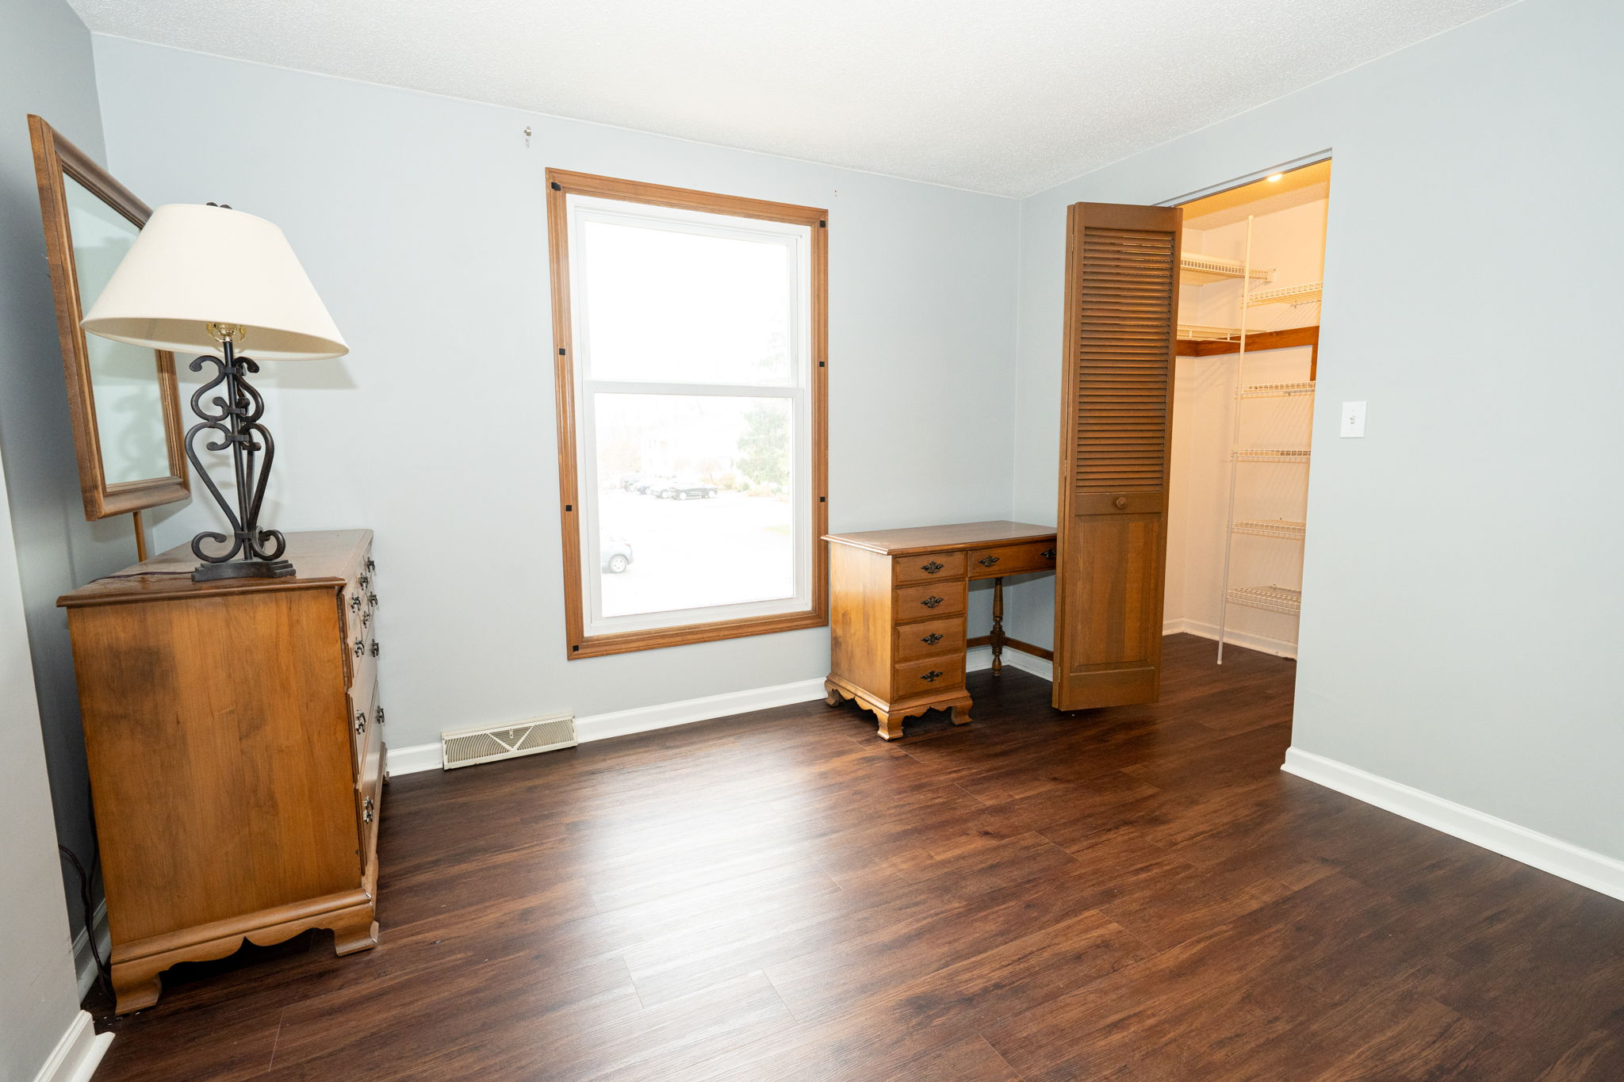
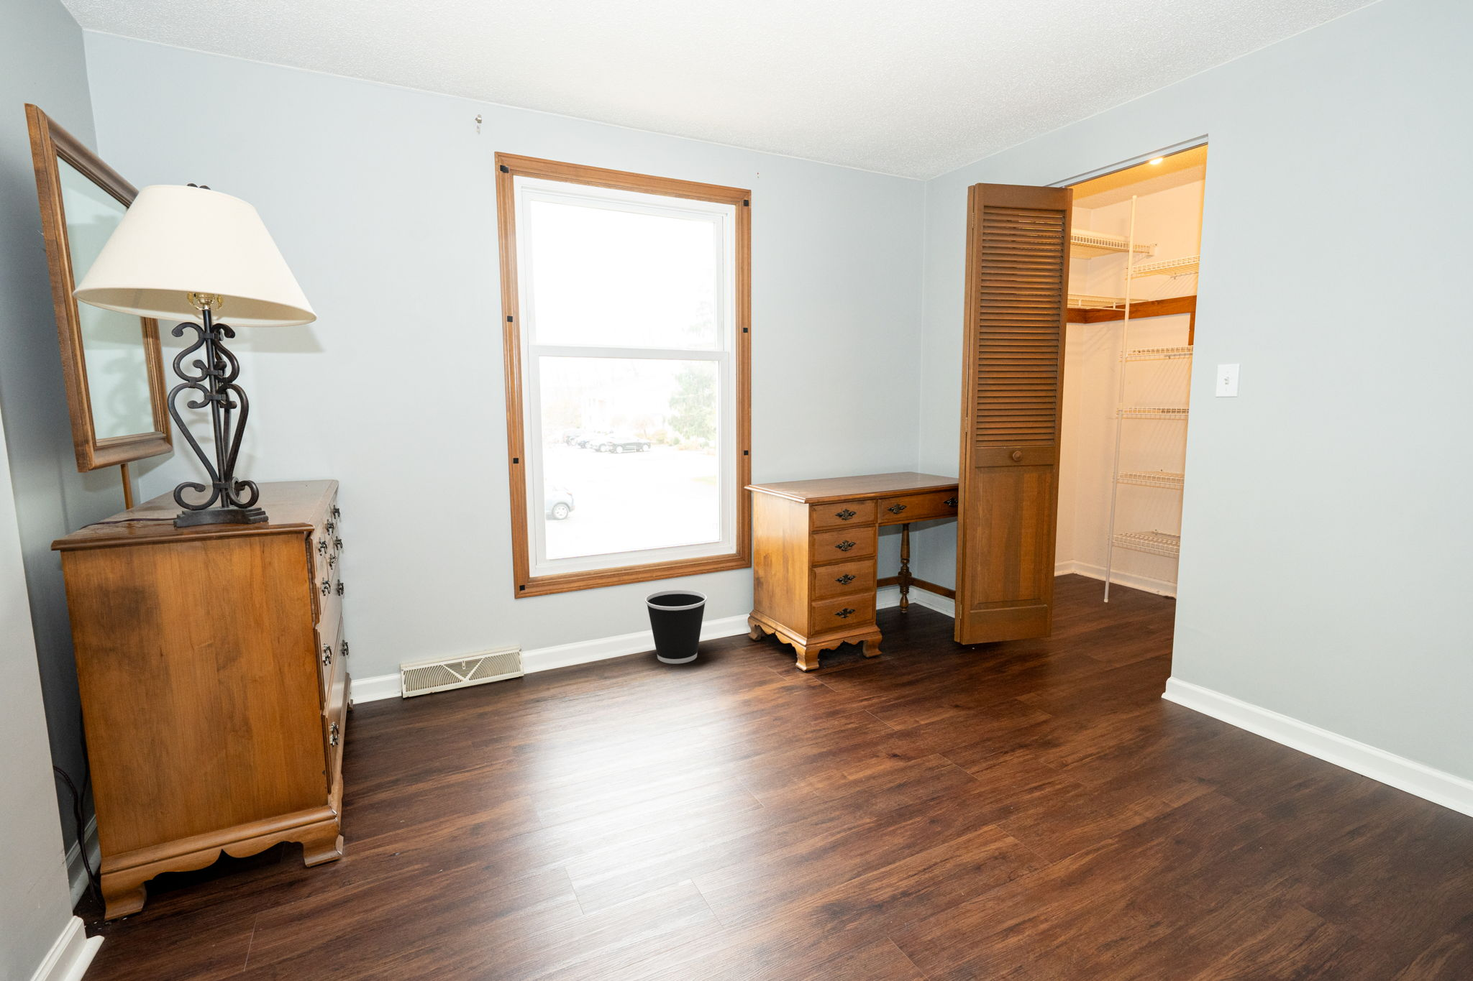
+ wastebasket (676, 626)
